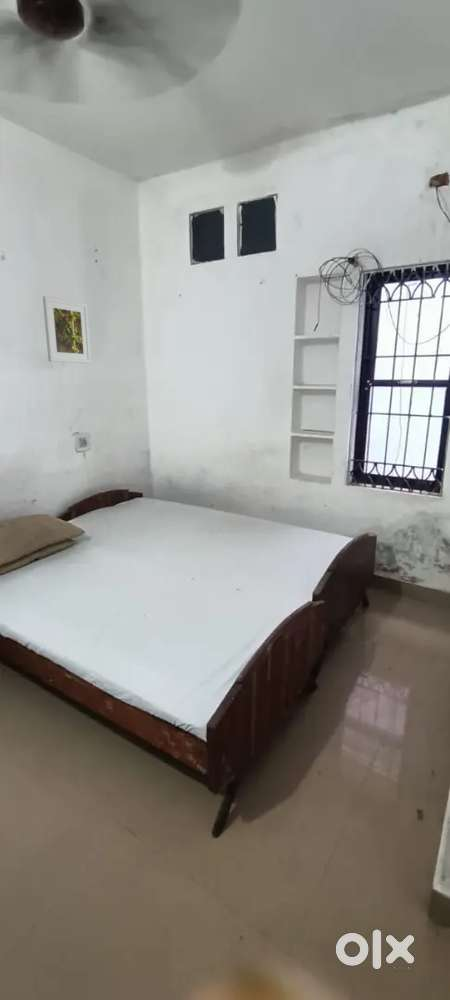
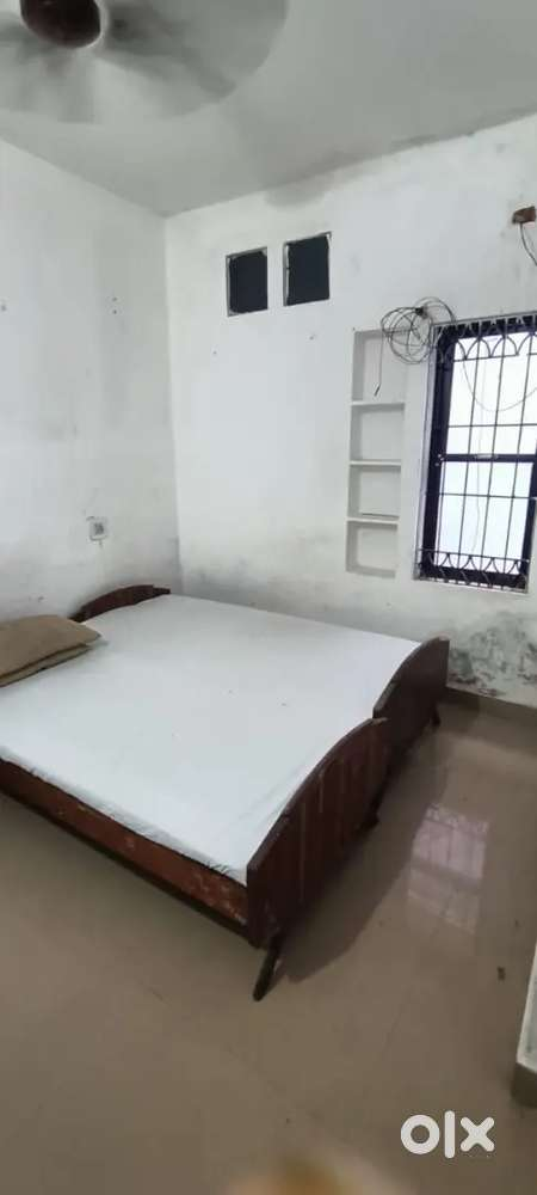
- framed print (68, 331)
